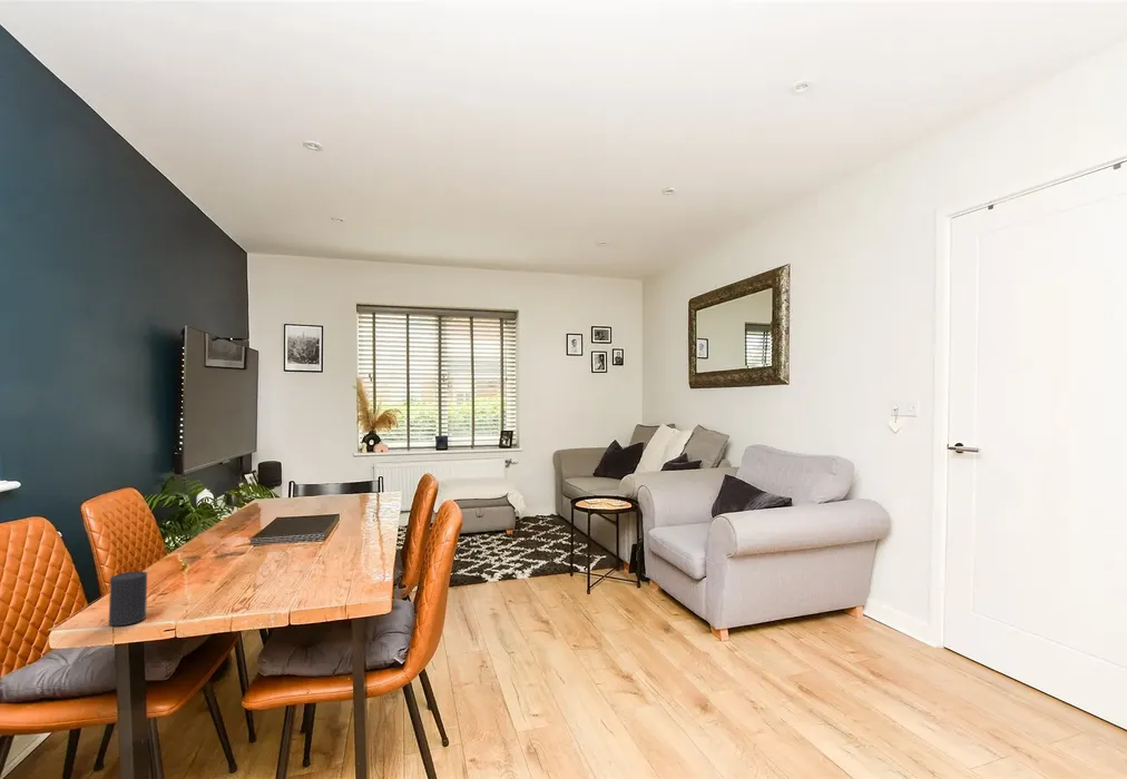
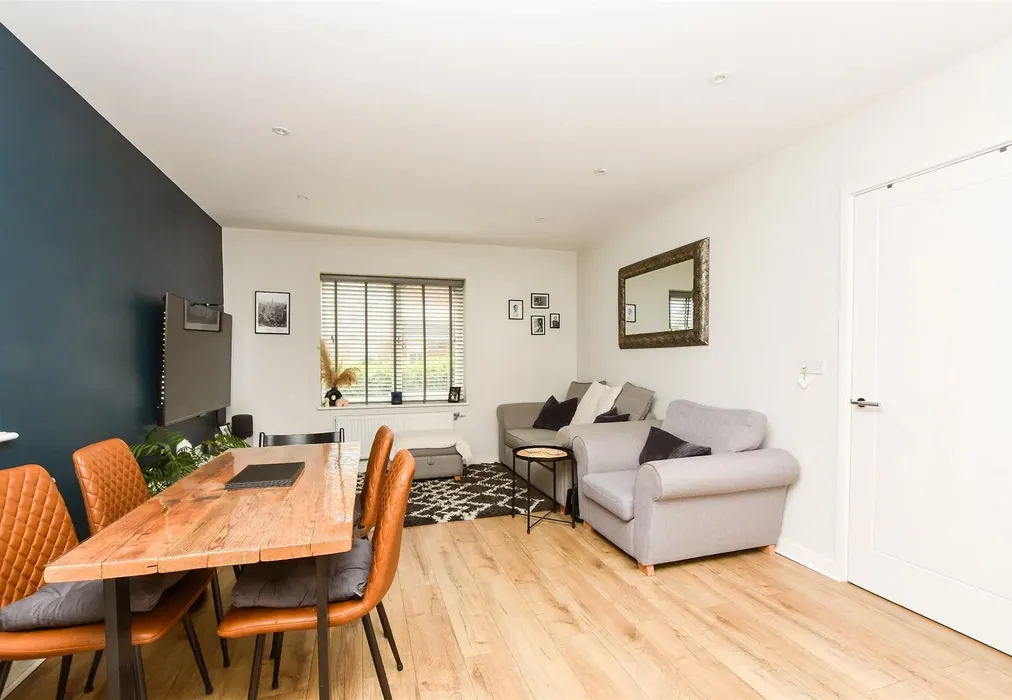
- cup (128, 598)
